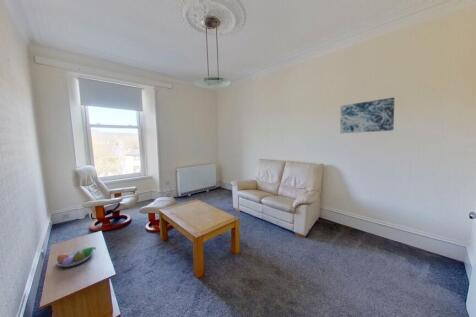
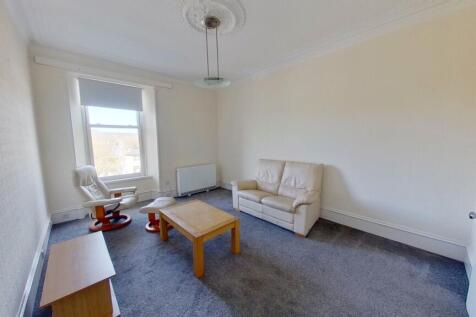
- fruit bowl (76, 253)
- wall art (365, 117)
